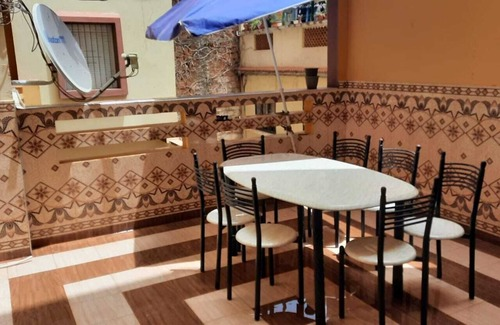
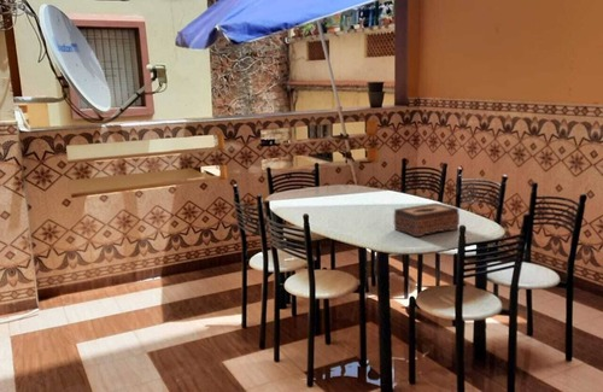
+ tissue box (426, 218)
